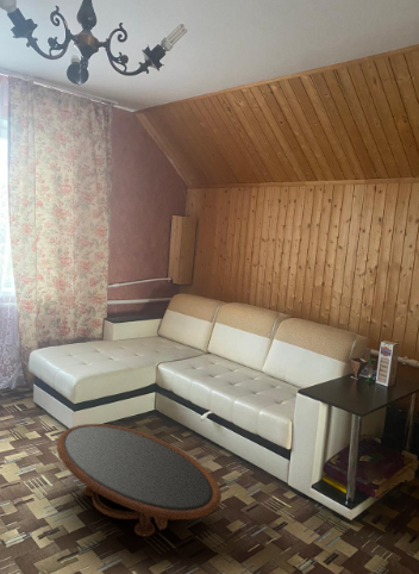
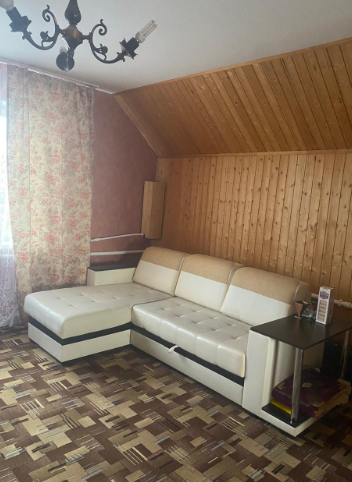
- coffee table (131, 481)
